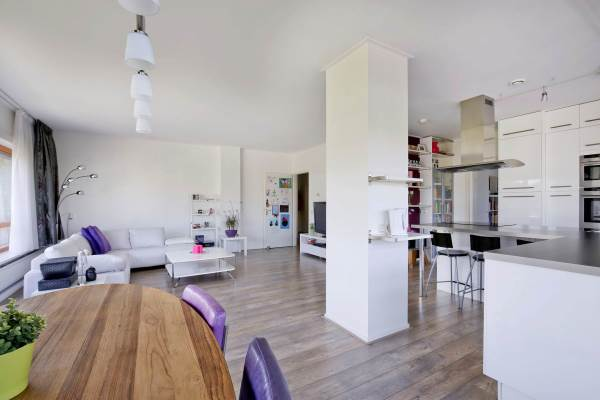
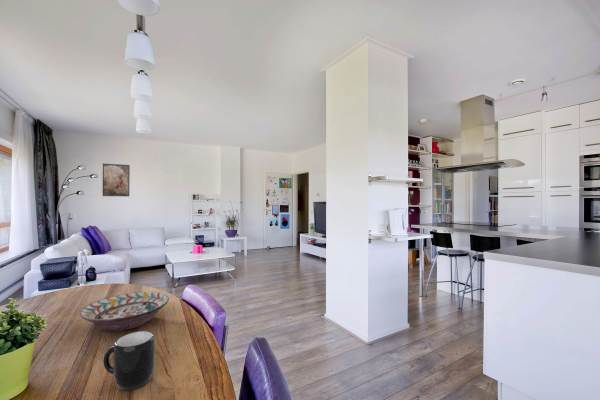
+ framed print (116, 180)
+ decorative bowl (127, 313)
+ mug (128, 360)
